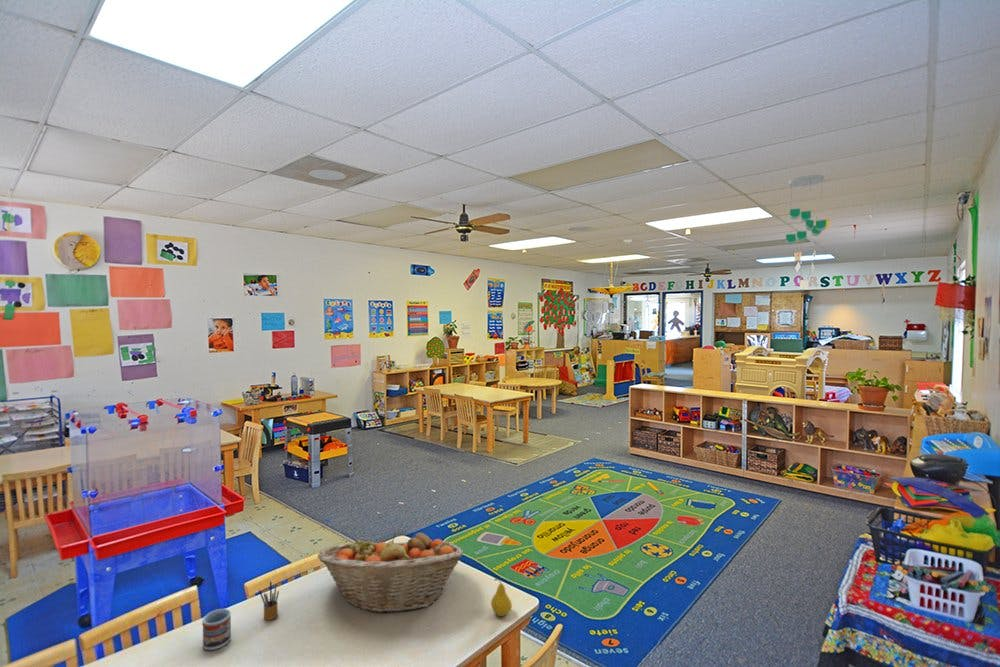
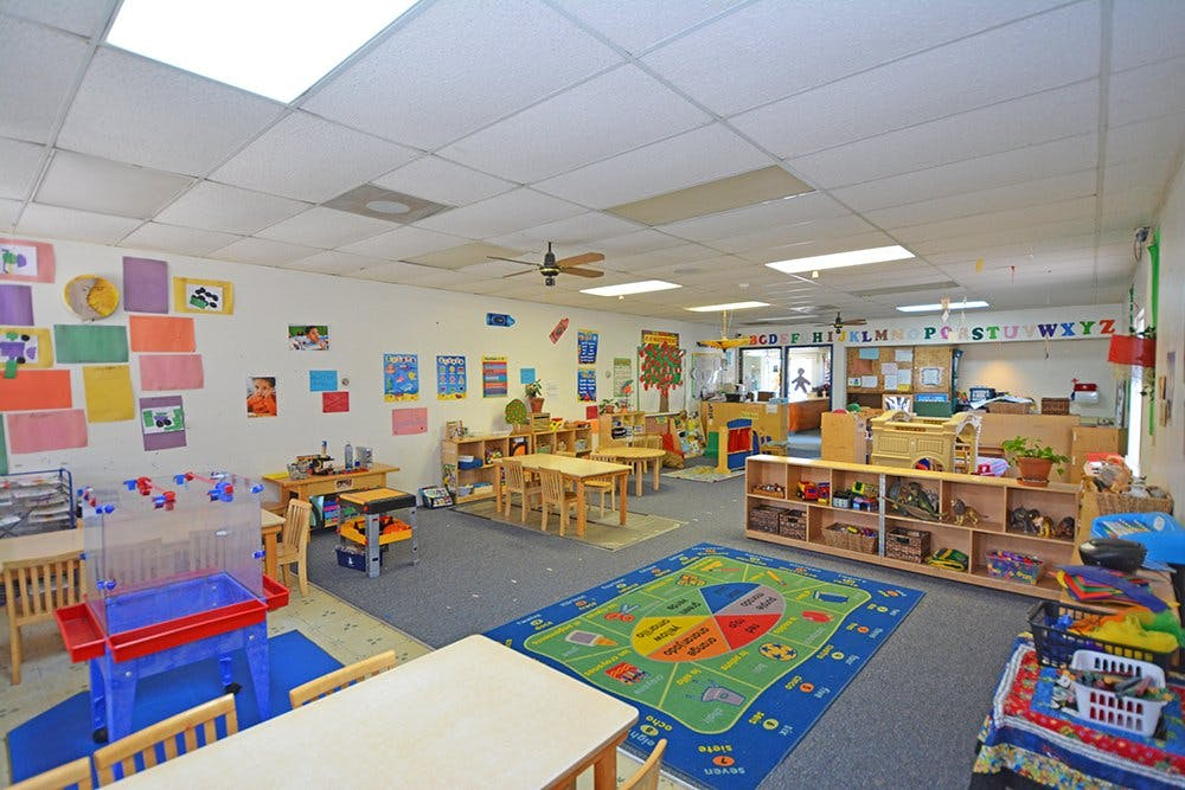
- fruit basket (391, 563)
- fruit (501, 595)
- cup (218, 625)
- pencil box (270, 600)
- ceiling mobile (805, 211)
